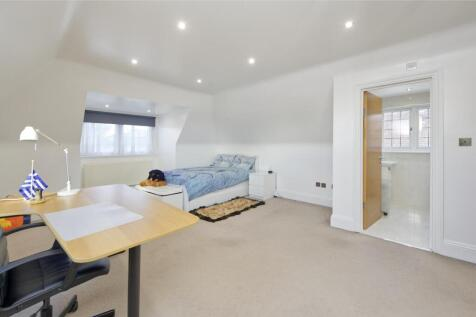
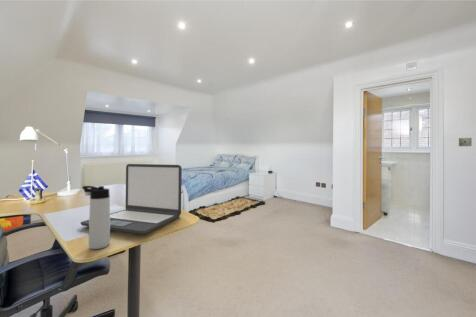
+ laptop (134, 193)
+ thermos bottle (95, 216)
